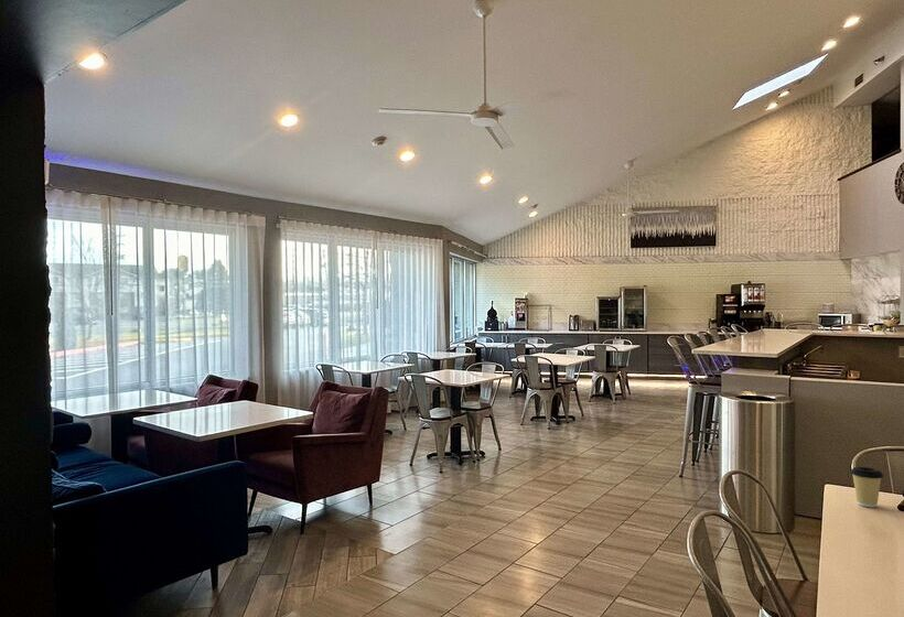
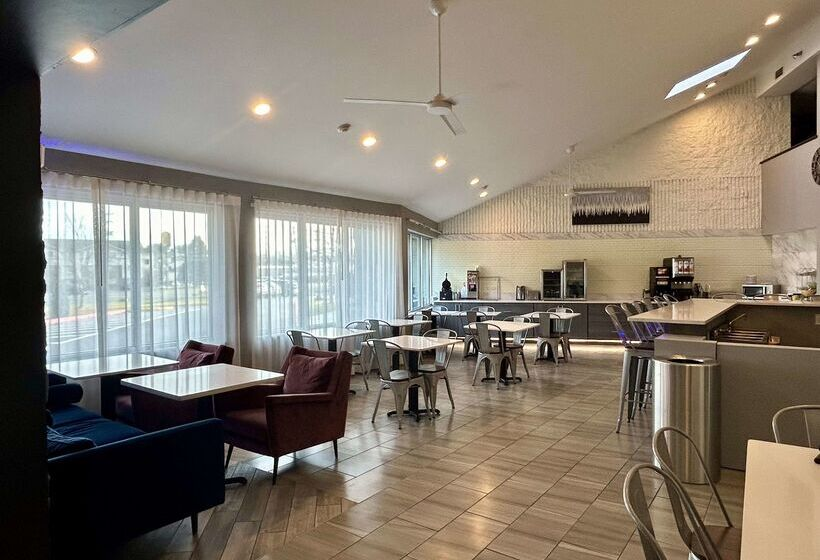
- coffee cup (867, 486)
